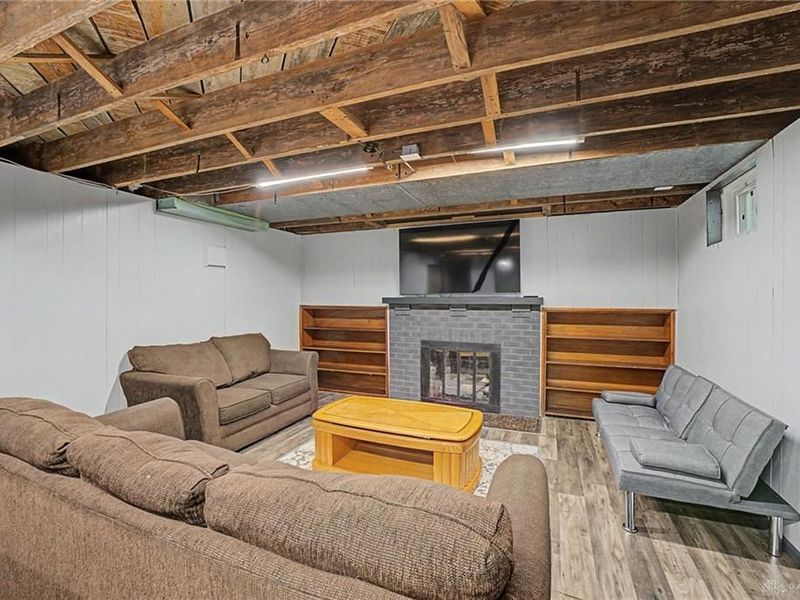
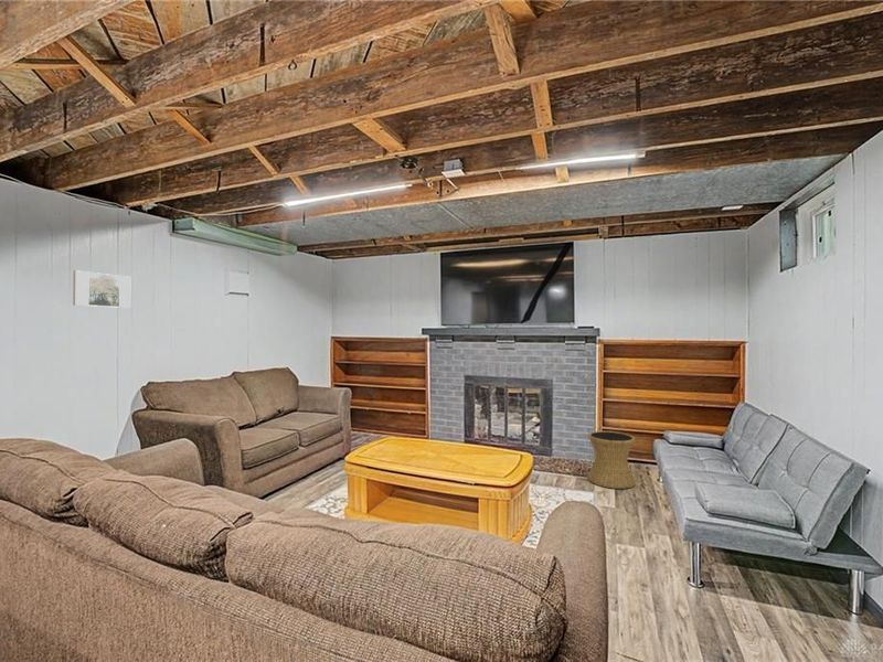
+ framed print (103, 290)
+ side table (610, 458)
